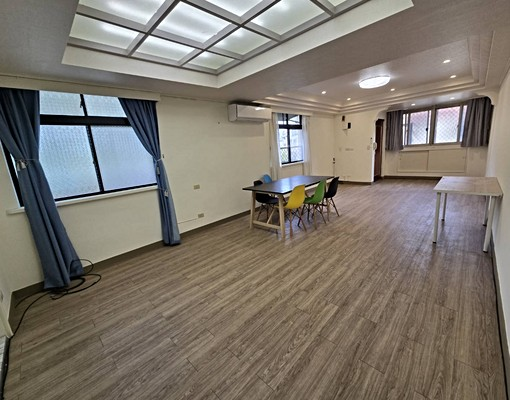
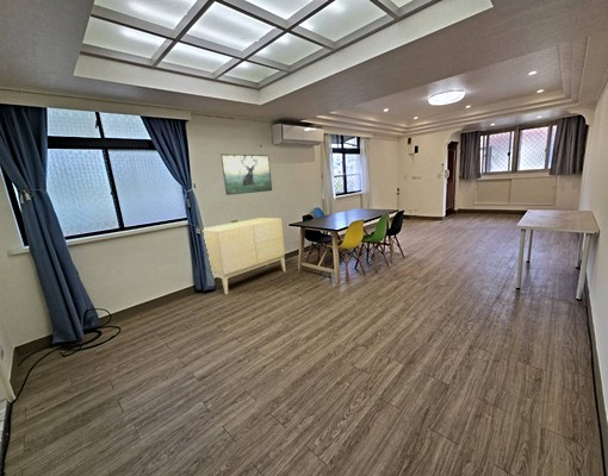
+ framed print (248, 174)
+ sideboard (246, 251)
